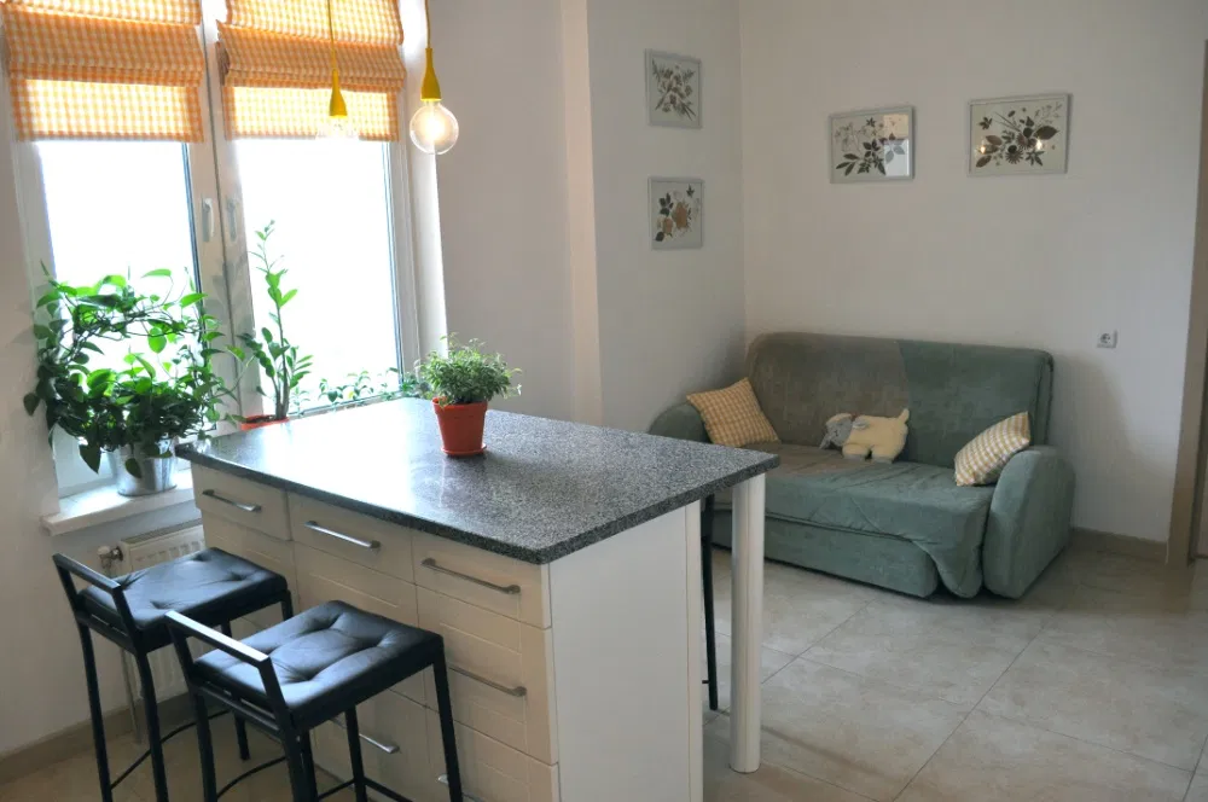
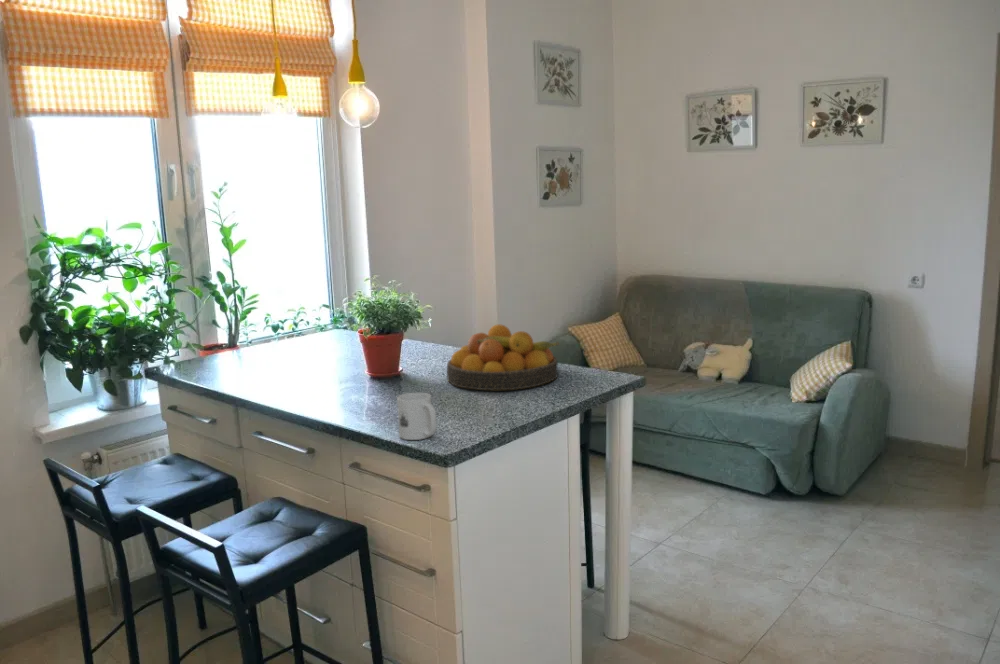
+ mug (419, 417)
+ fruit bowl (501, 353)
